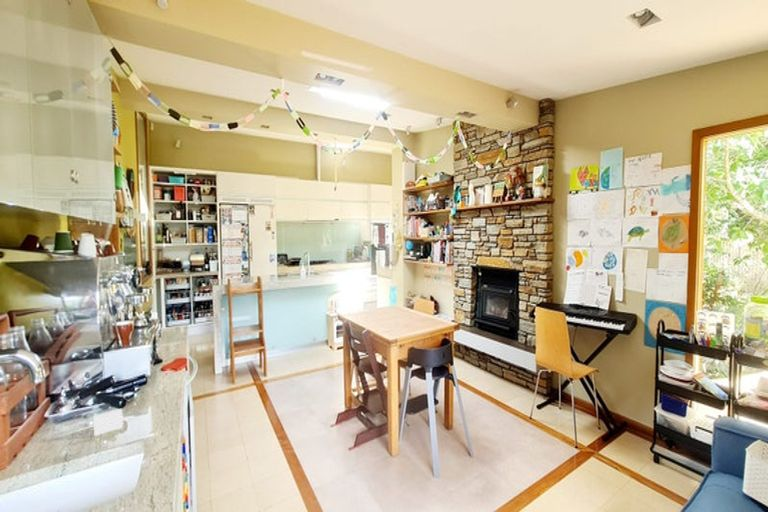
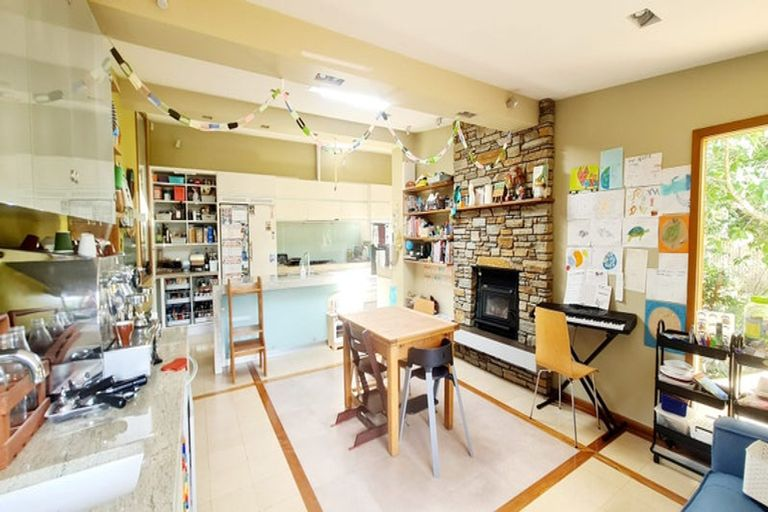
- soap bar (109, 421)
